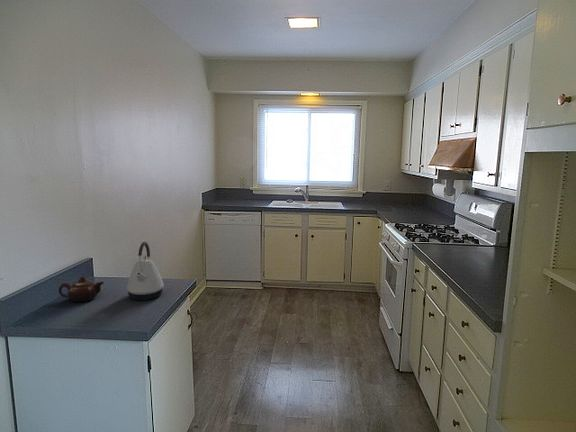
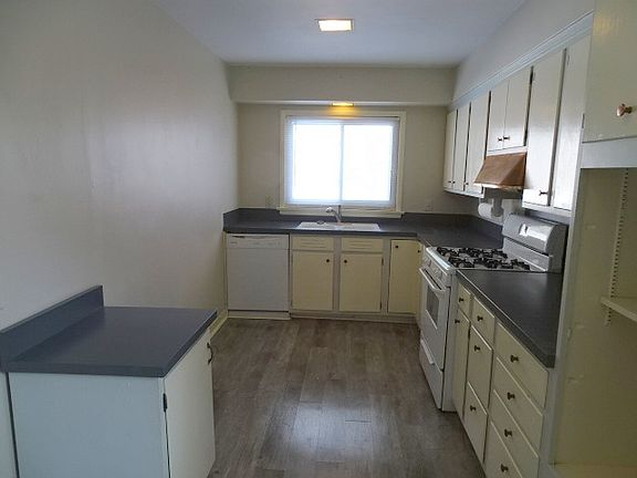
- kettle (144, 269)
- teapot (81, 287)
